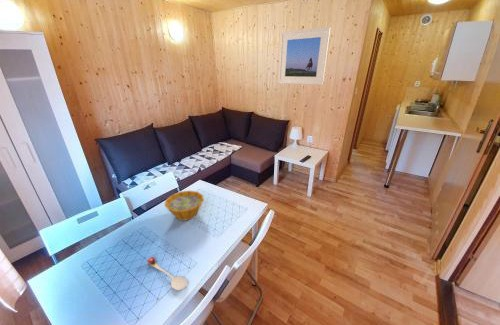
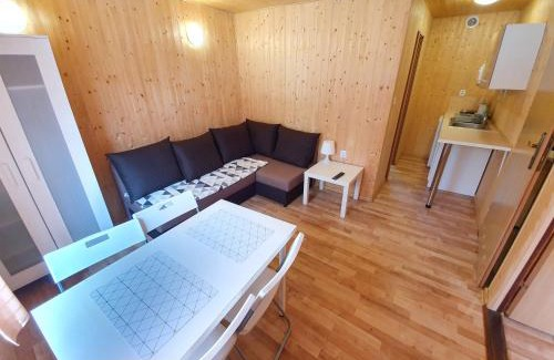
- bowl (185, 207)
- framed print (301, 58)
- spoon (166, 272)
